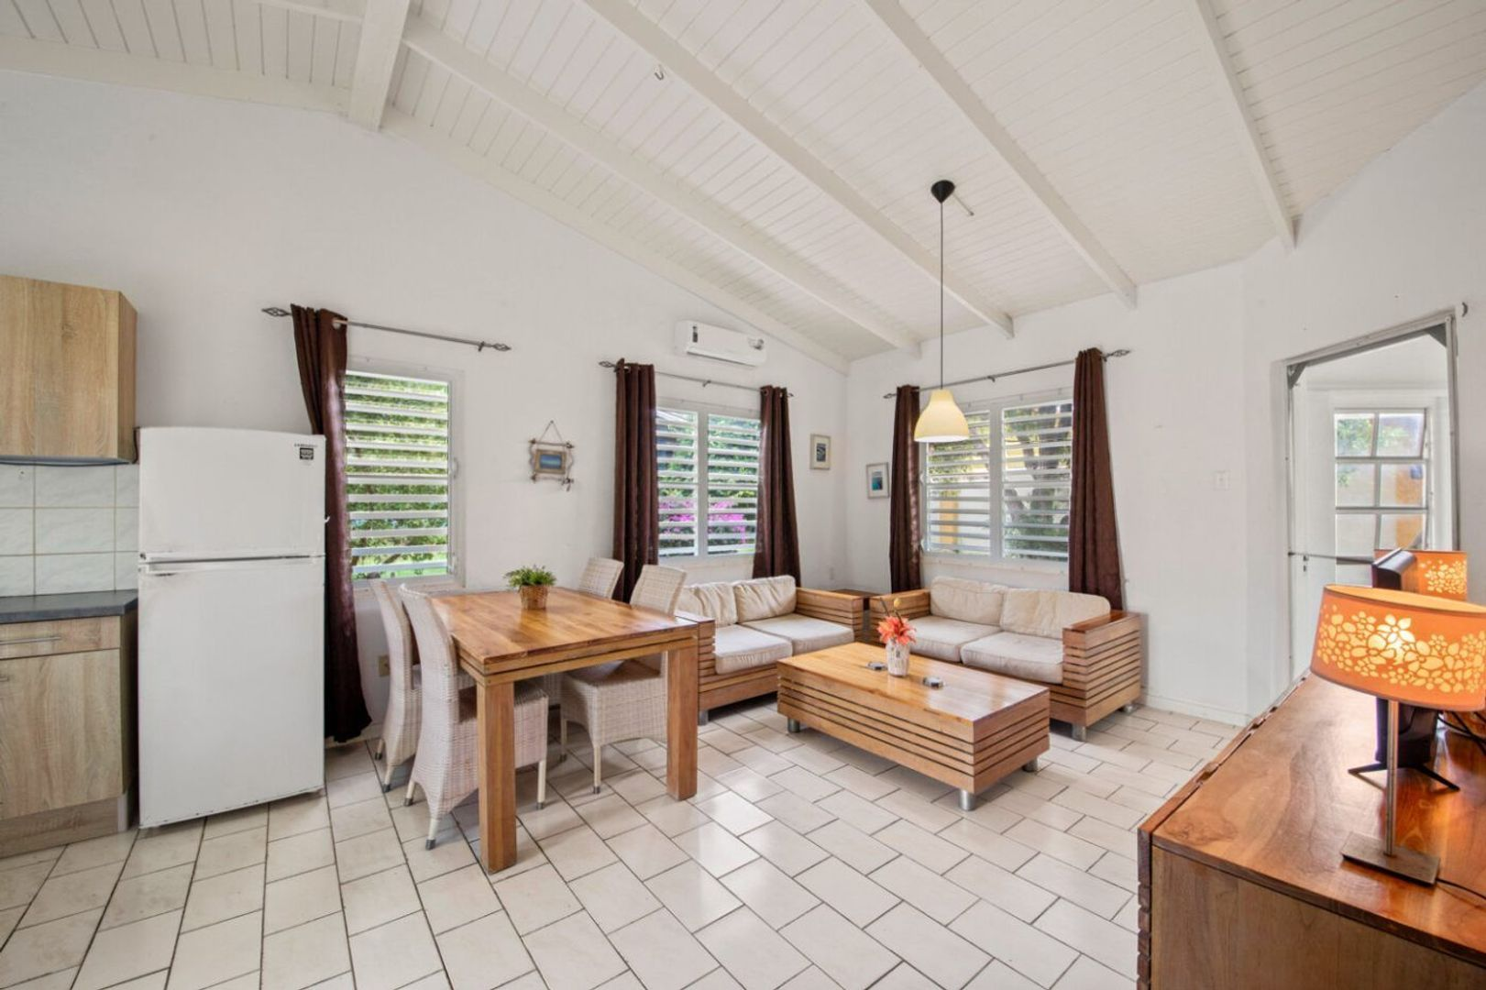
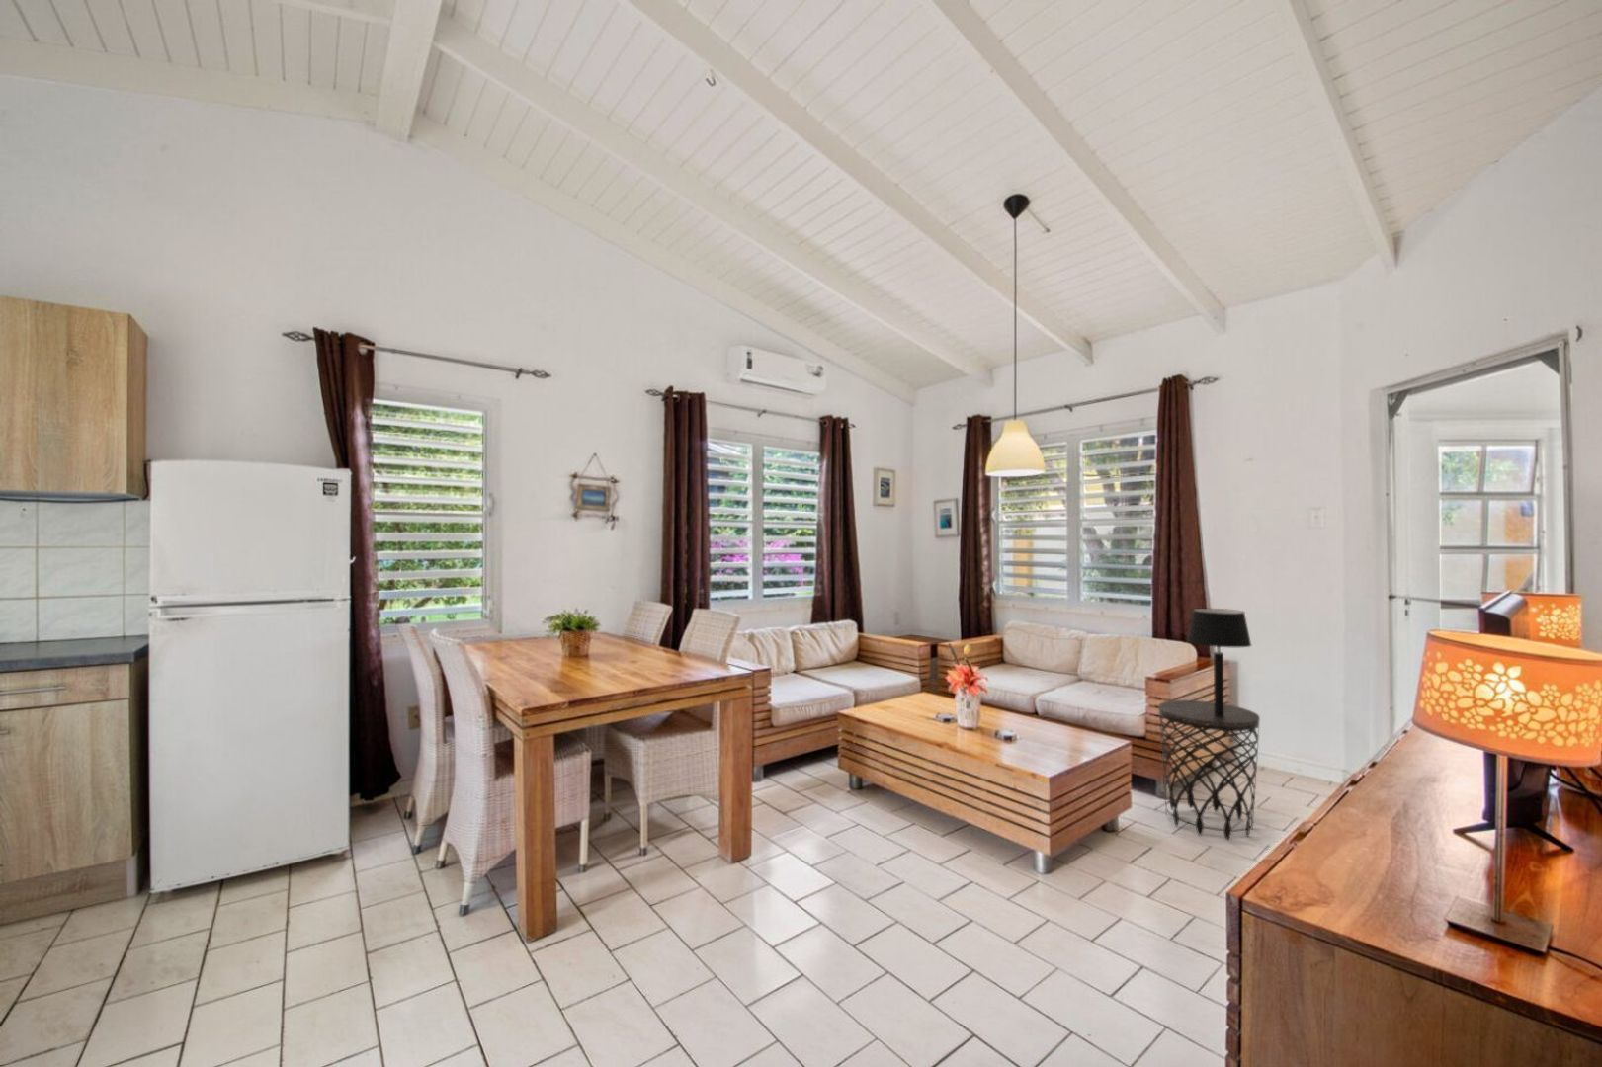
+ side table (1208, 766)
+ table lamp (1218, 662)
